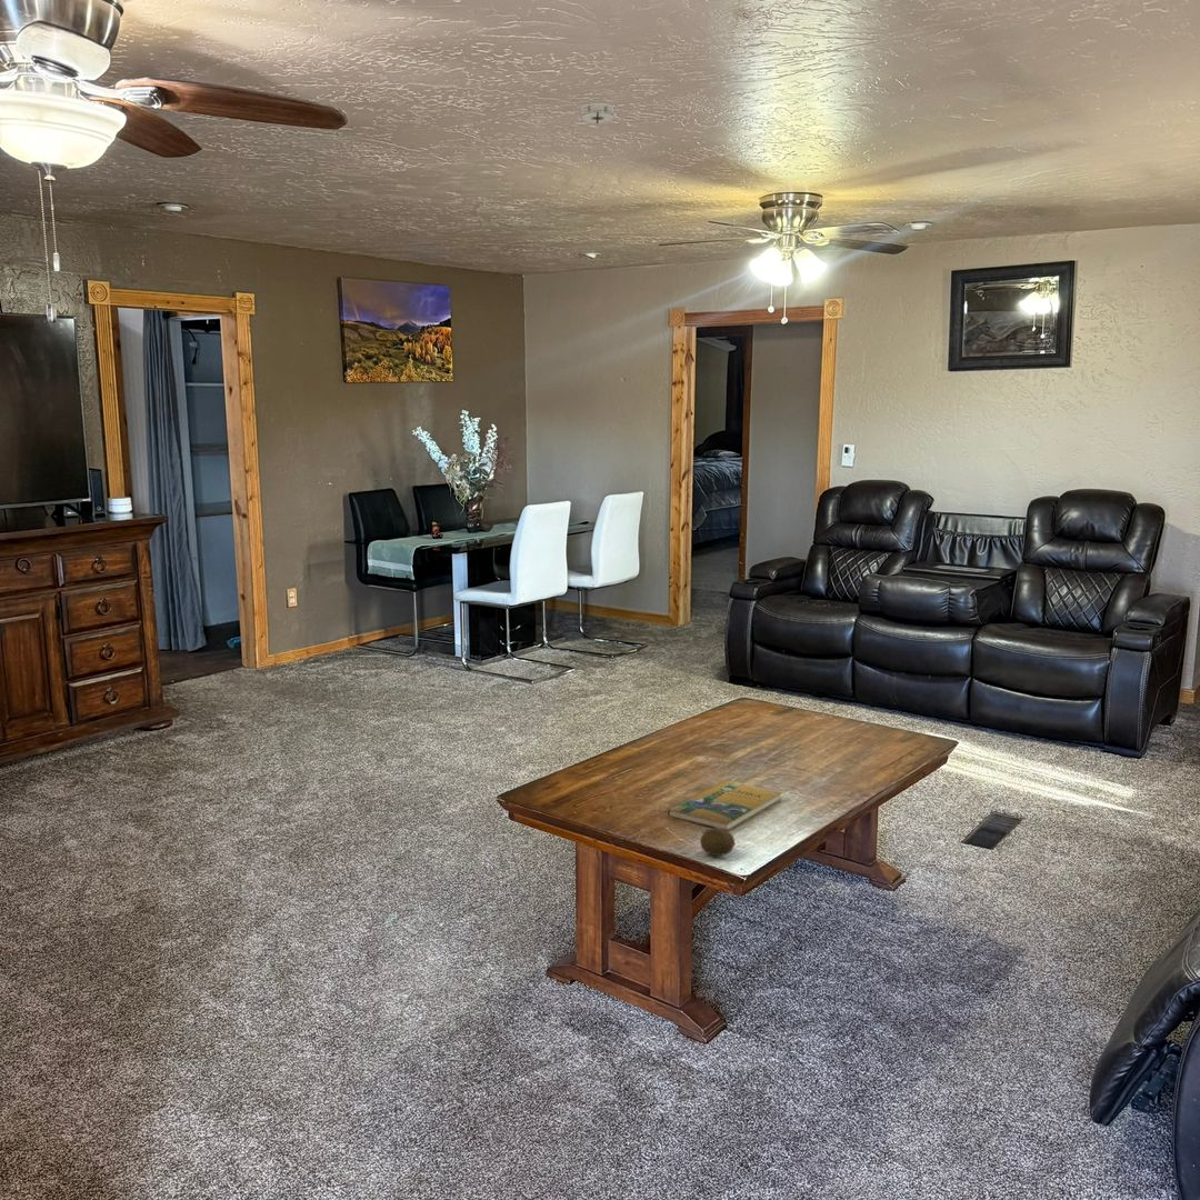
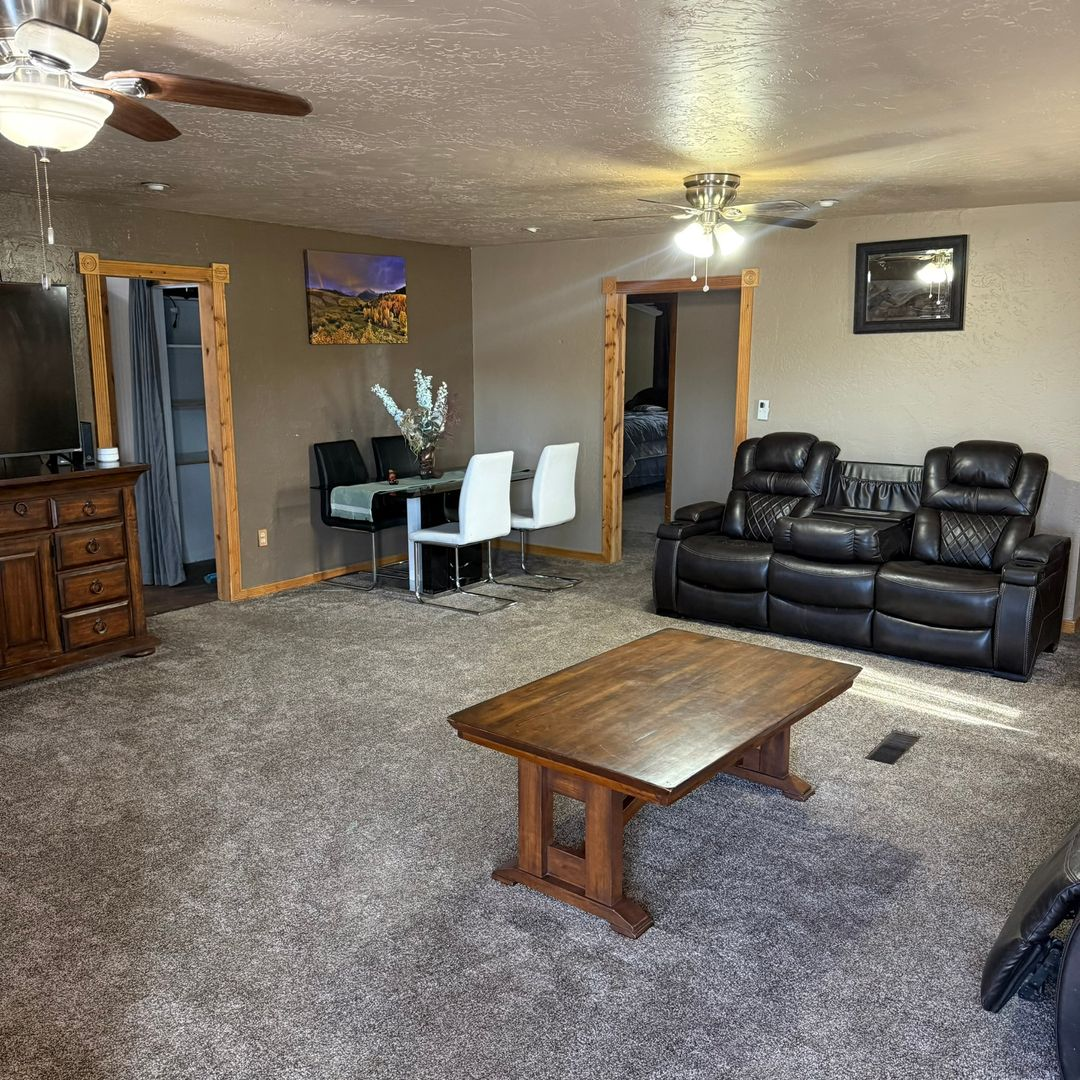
- smoke detector (596, 113)
- booklet (726, 803)
- fruit (717, 841)
